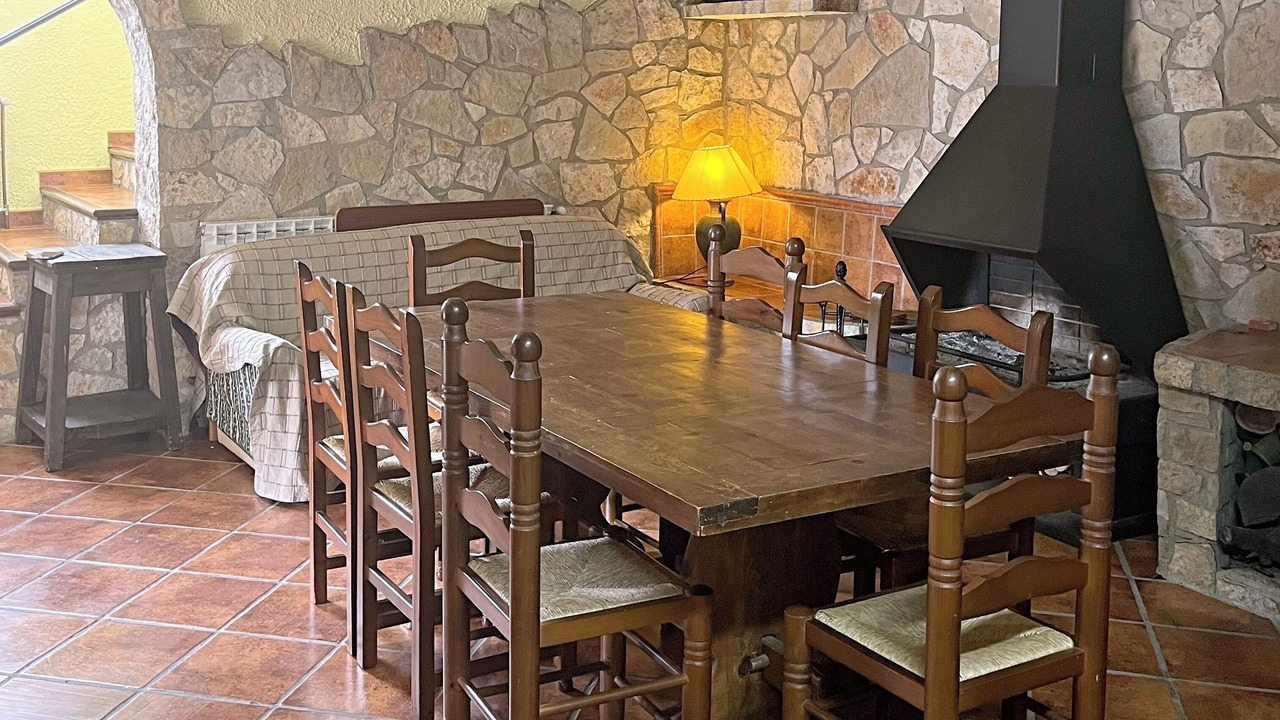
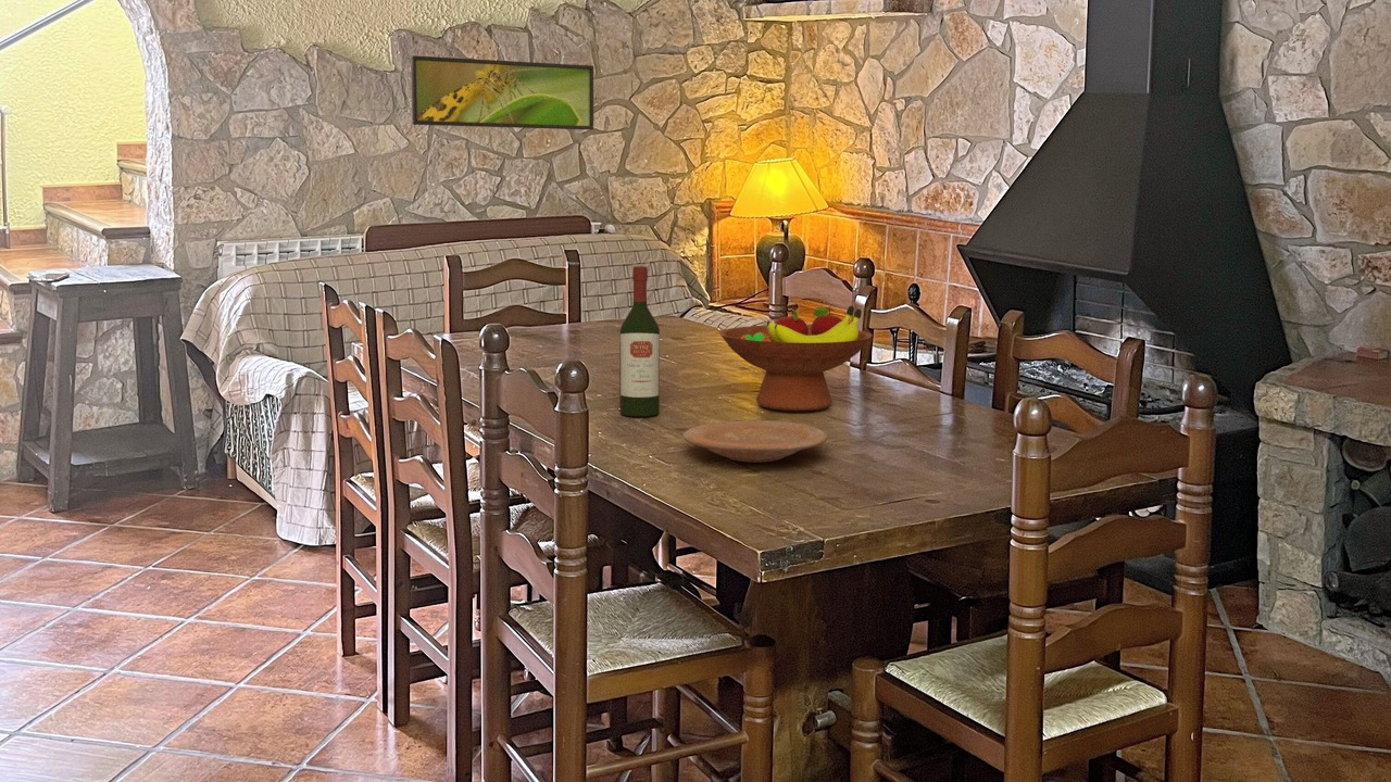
+ plate (754, 444)
+ wine bottle (639, 340)
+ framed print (505, 93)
+ fruit bowl (794, 355)
